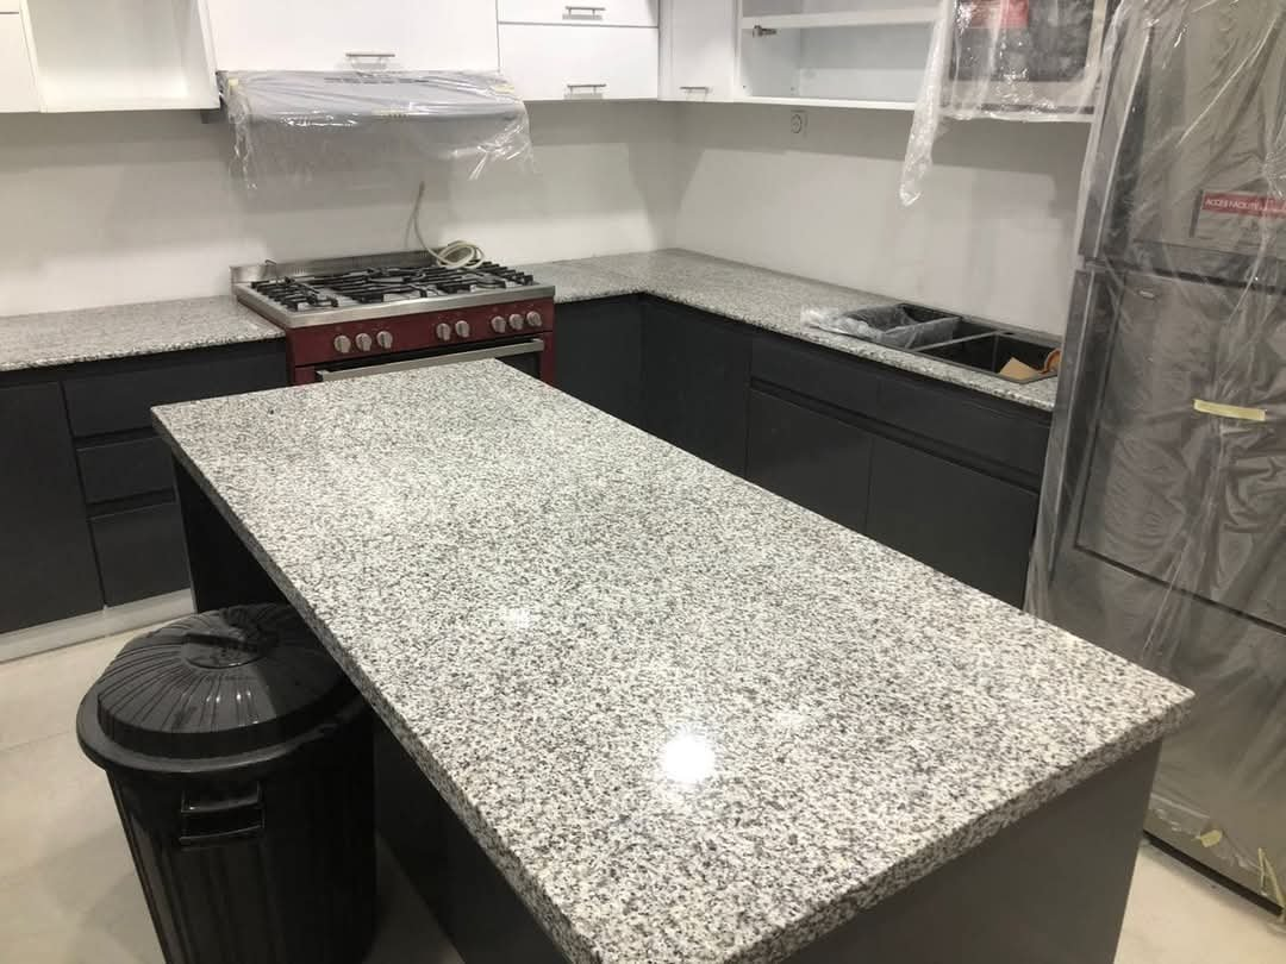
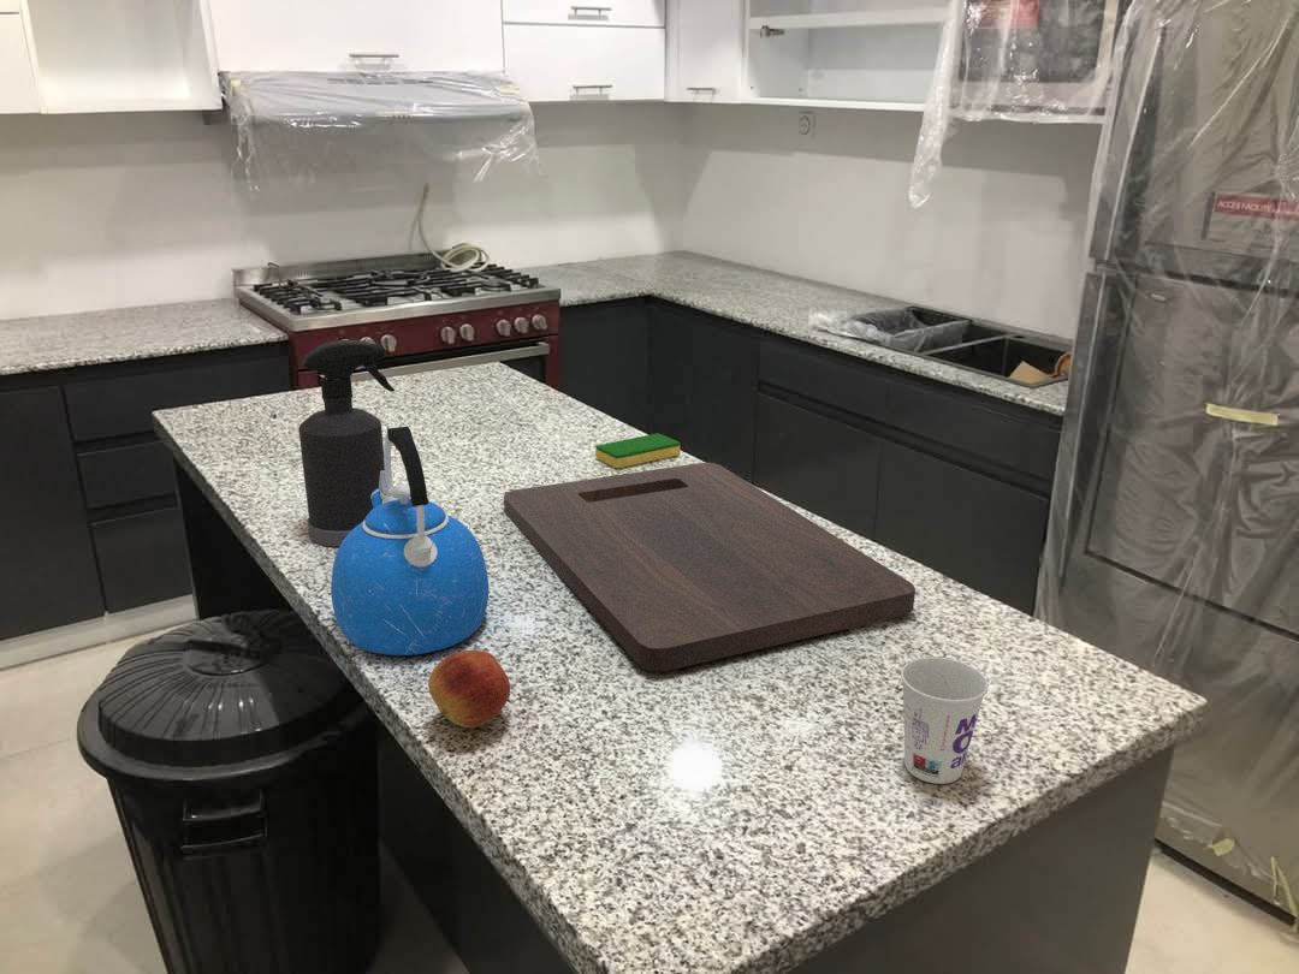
+ cup (938, 723)
+ dish sponge (637, 450)
+ kettle (402, 521)
+ fruit (469, 689)
+ cutting board (687, 545)
+ spray bottle (343, 439)
